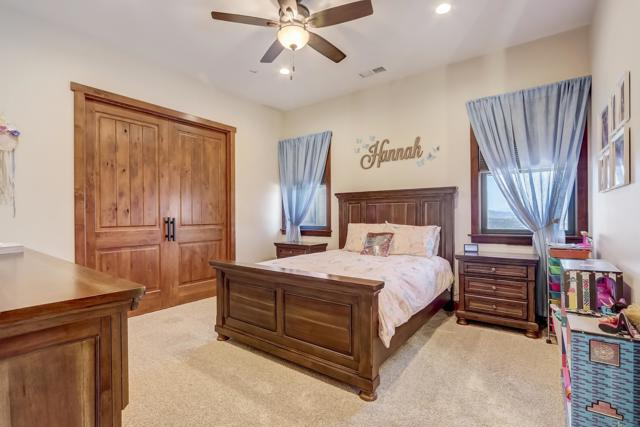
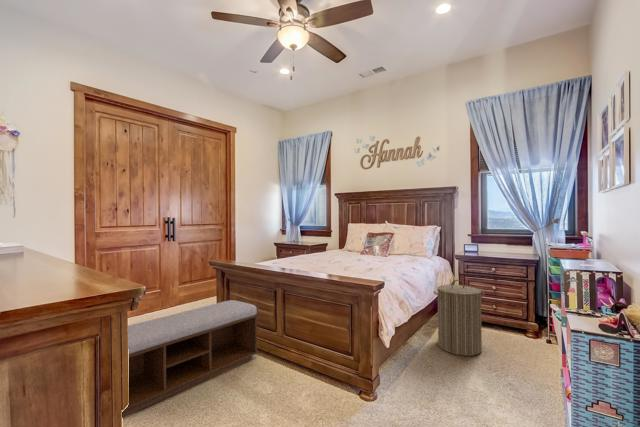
+ bench (178, 349)
+ laundry hamper (459, 313)
